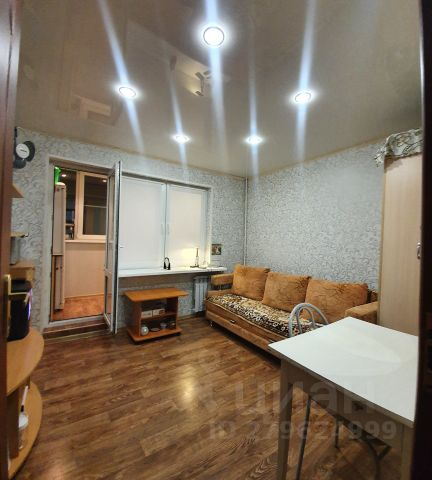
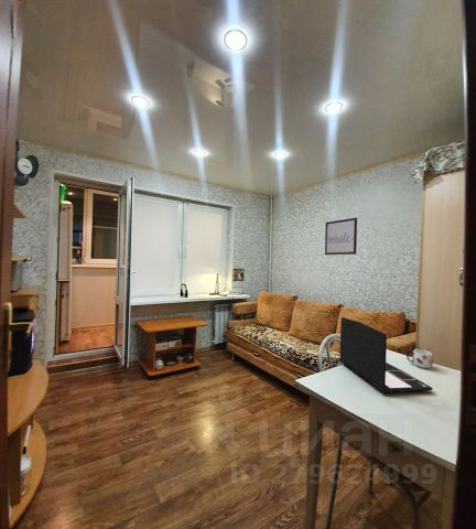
+ mug (419, 357)
+ laptop (381, 348)
+ wall art (339, 237)
